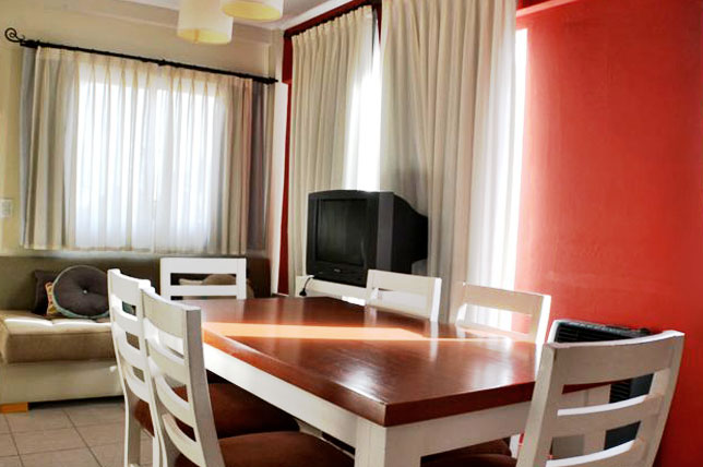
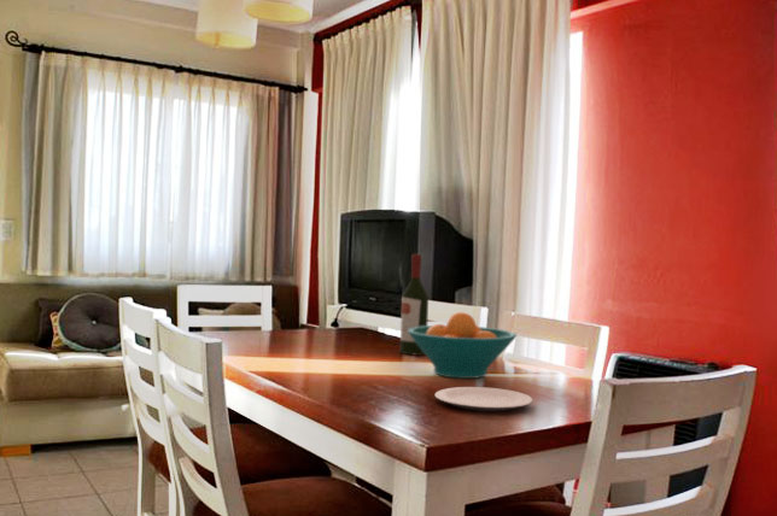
+ fruit bowl (461, 342)
+ wine bottle (414, 303)
+ plate (483, 399)
